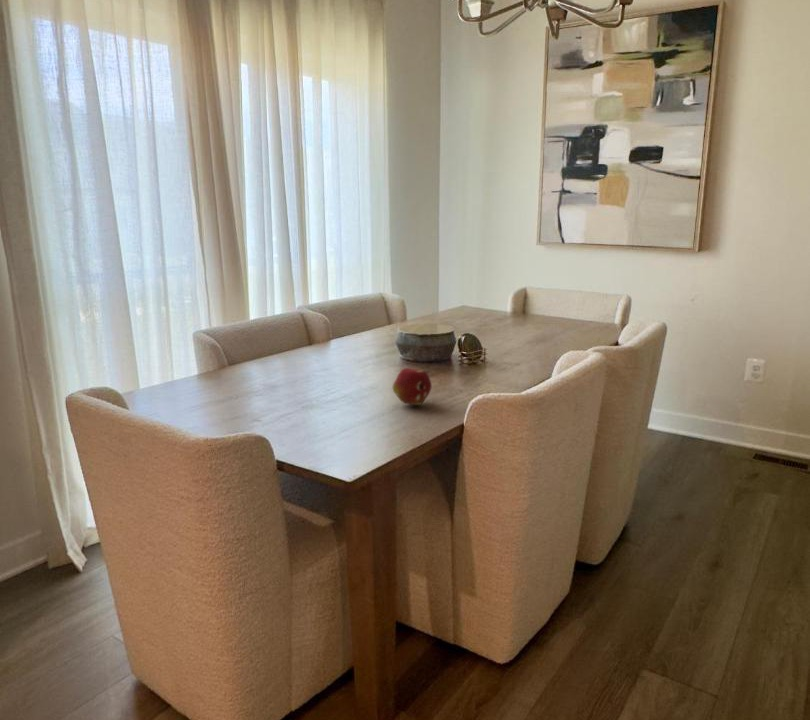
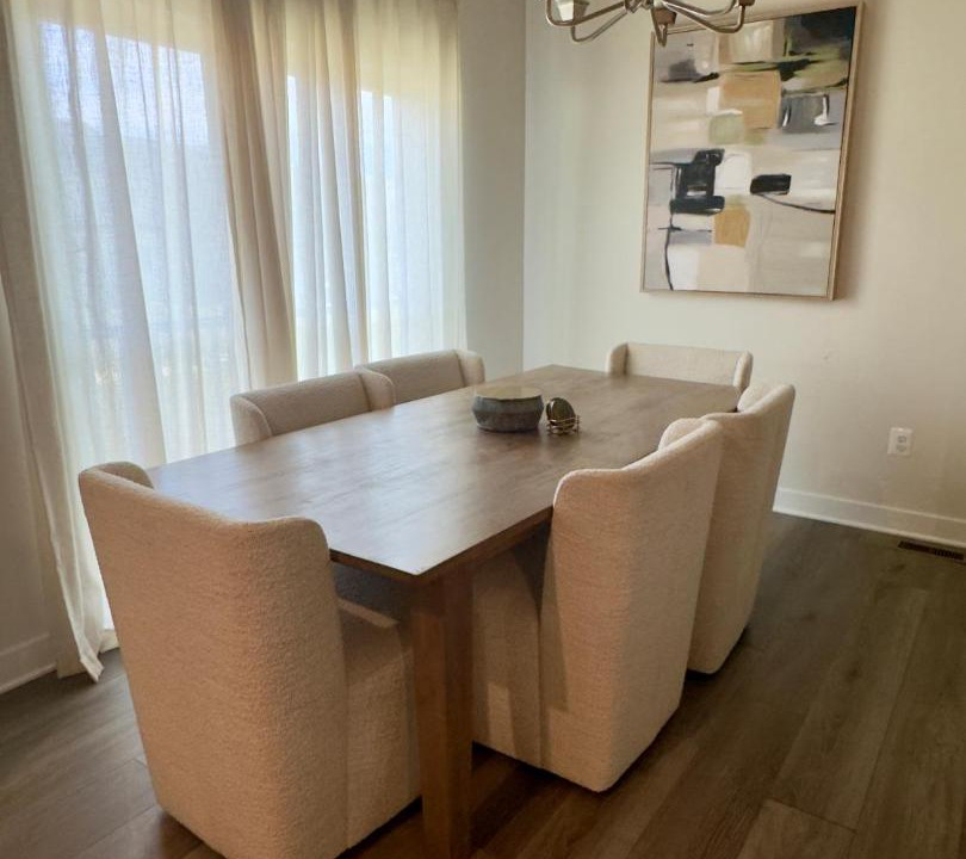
- fruit (411, 386)
